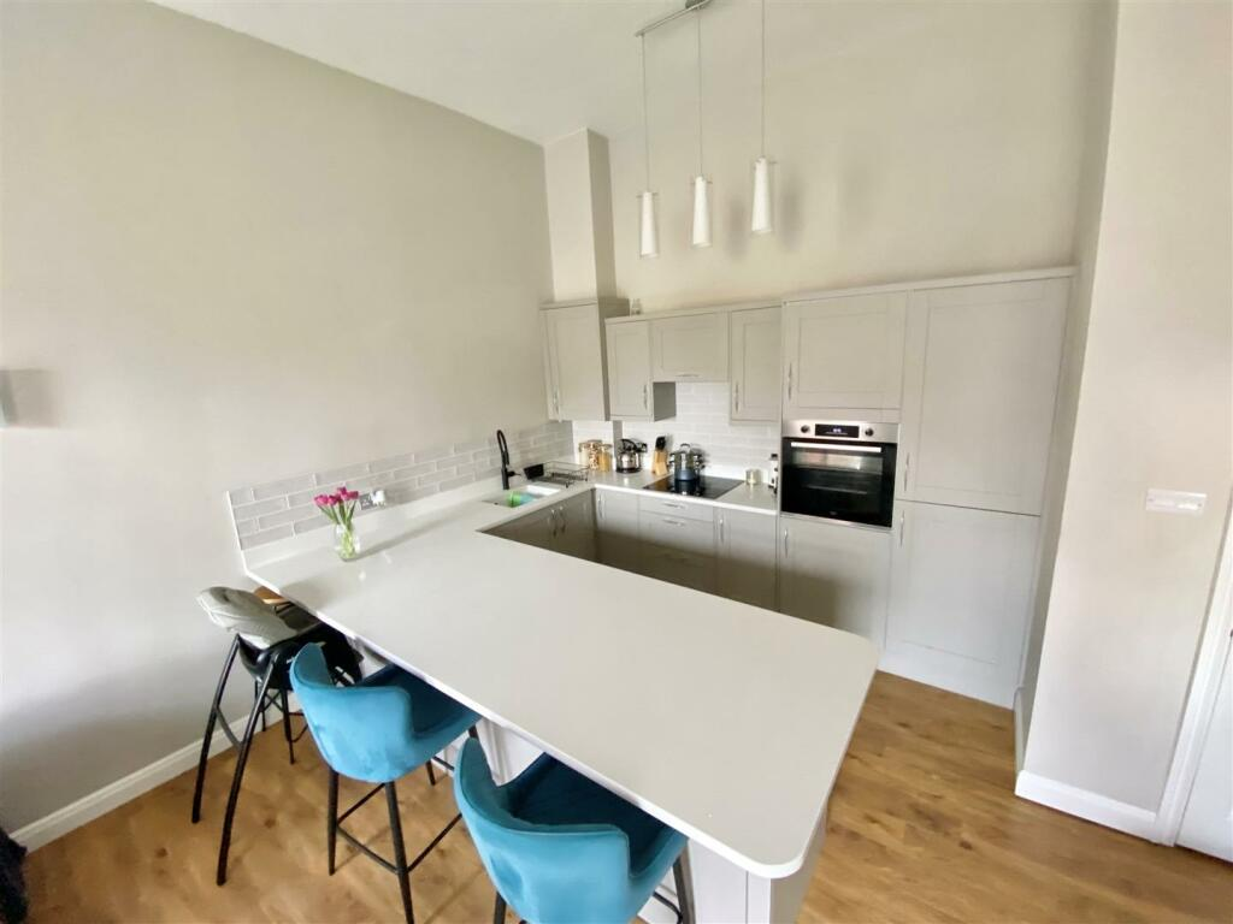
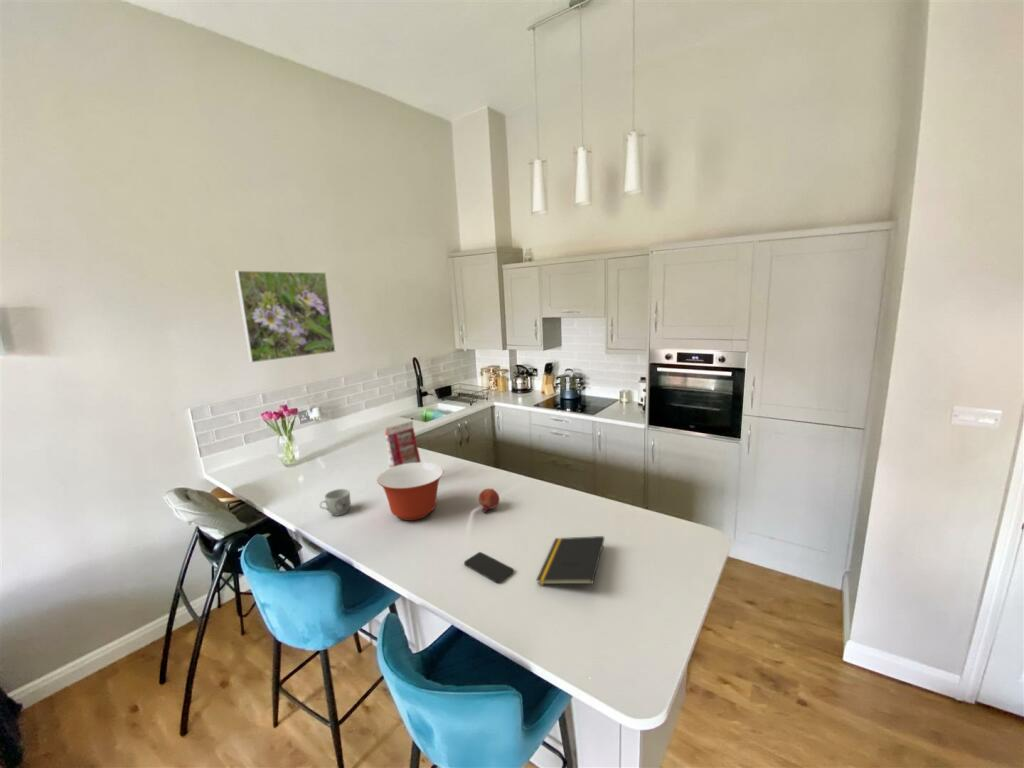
+ mug (335, 503)
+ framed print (289, 315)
+ notepad (572, 558)
+ mixing bowl (412, 493)
+ gift box (404, 454)
+ fruit (488, 499)
+ smartphone (488, 566)
